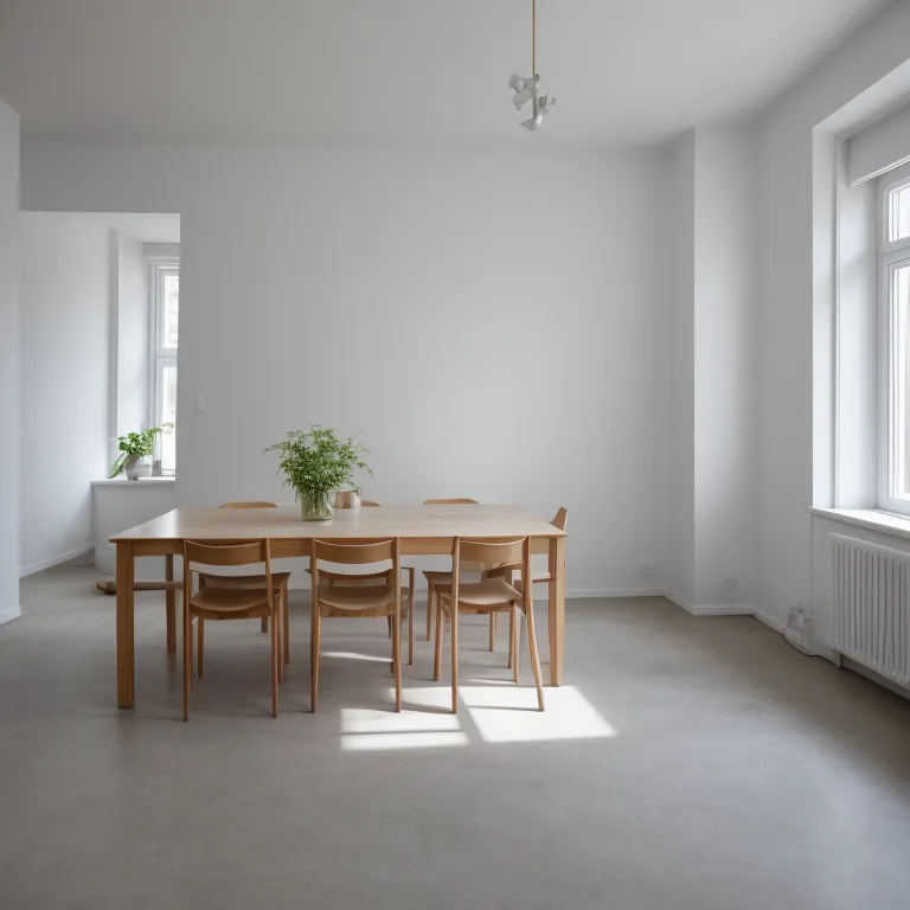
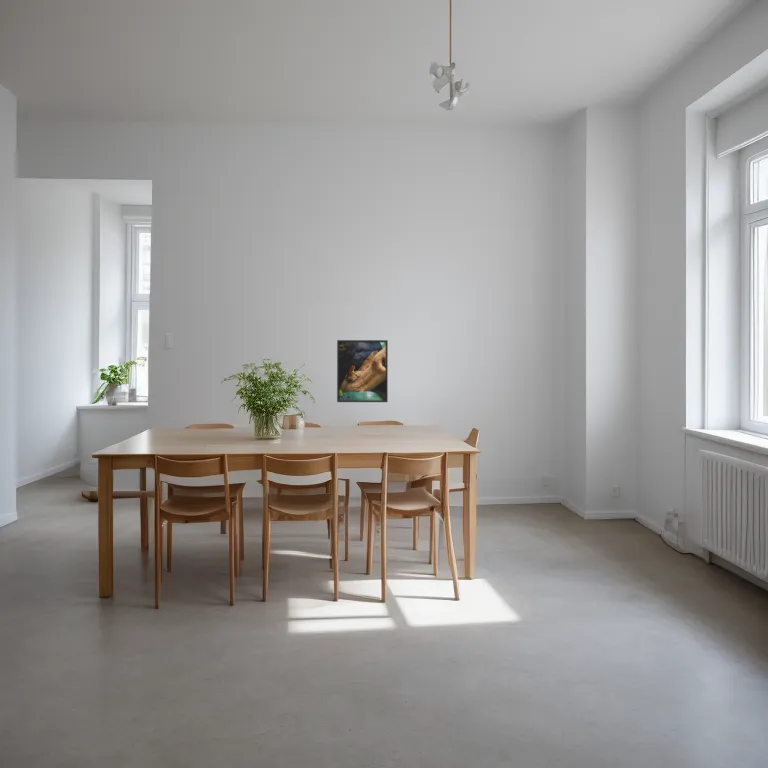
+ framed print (362, 371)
